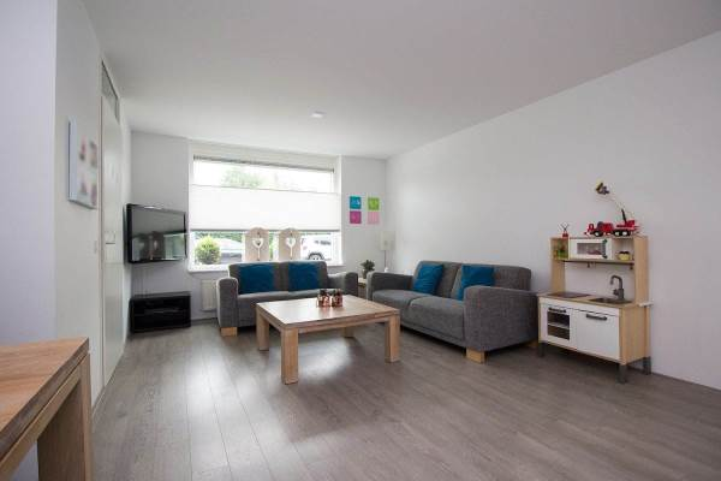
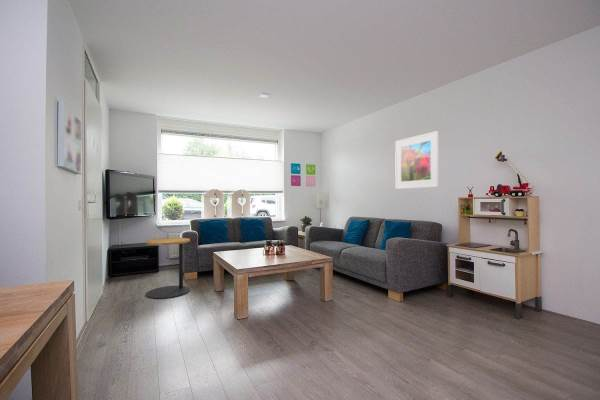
+ side table (179, 266)
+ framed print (415, 162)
